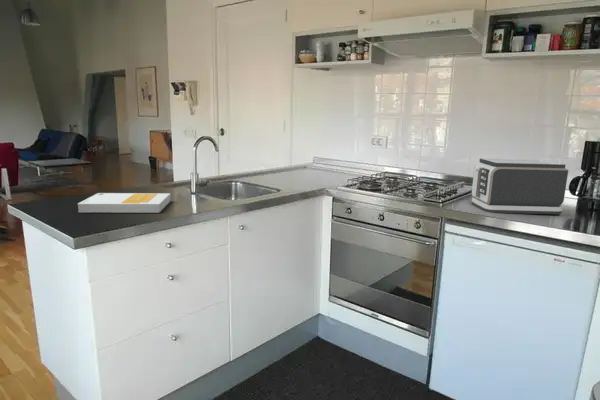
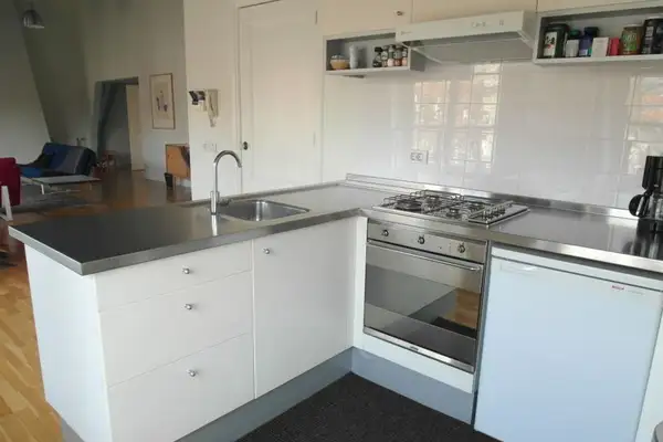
- book (127, 202)
- toaster (514, 185)
